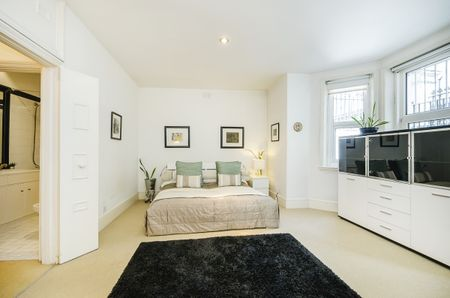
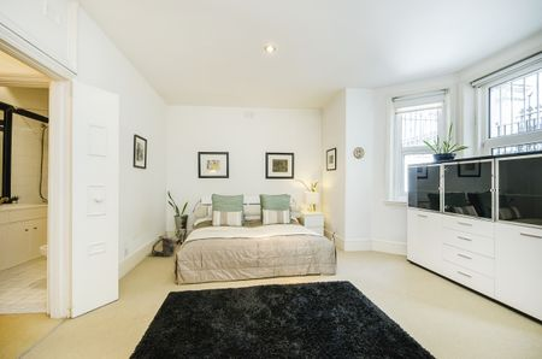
+ backpack (163, 245)
